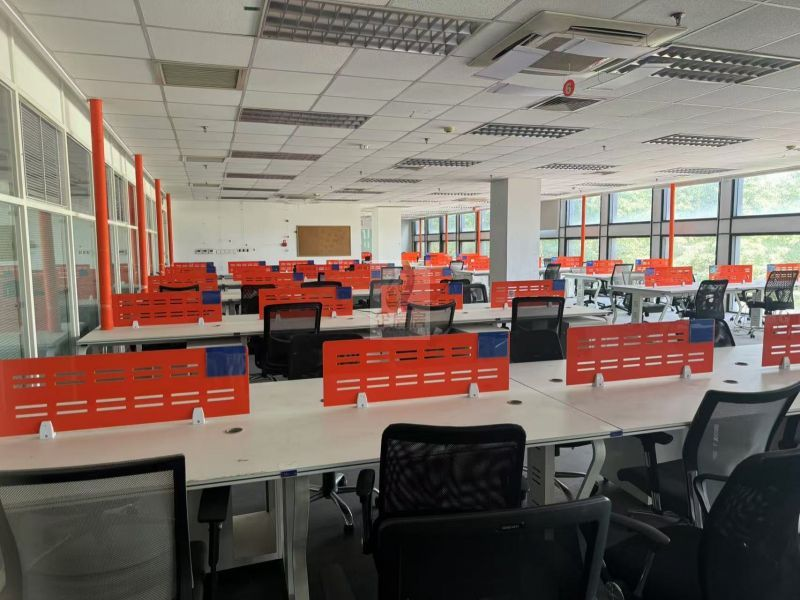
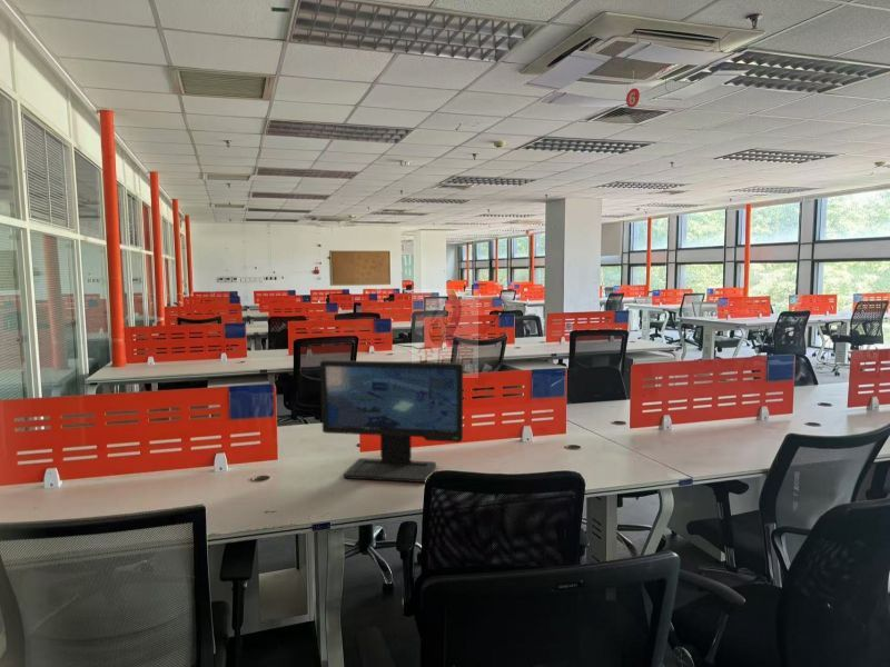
+ computer monitor (392, 416)
